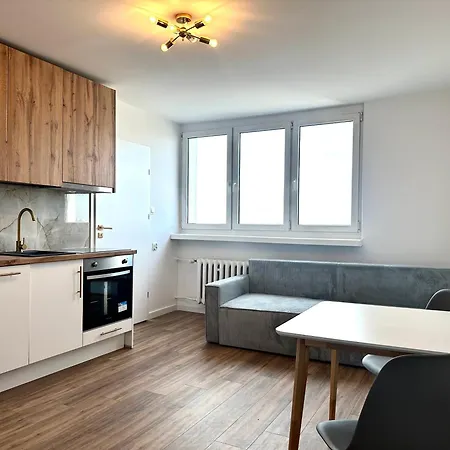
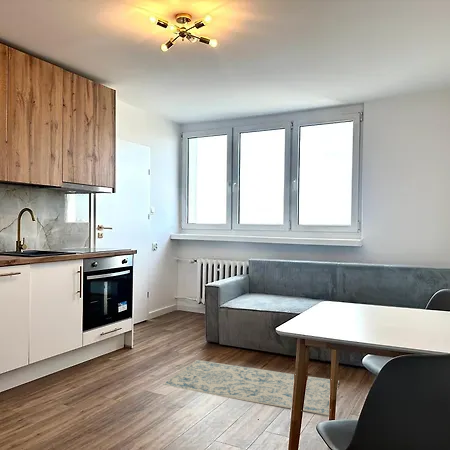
+ rug (251, 382)
